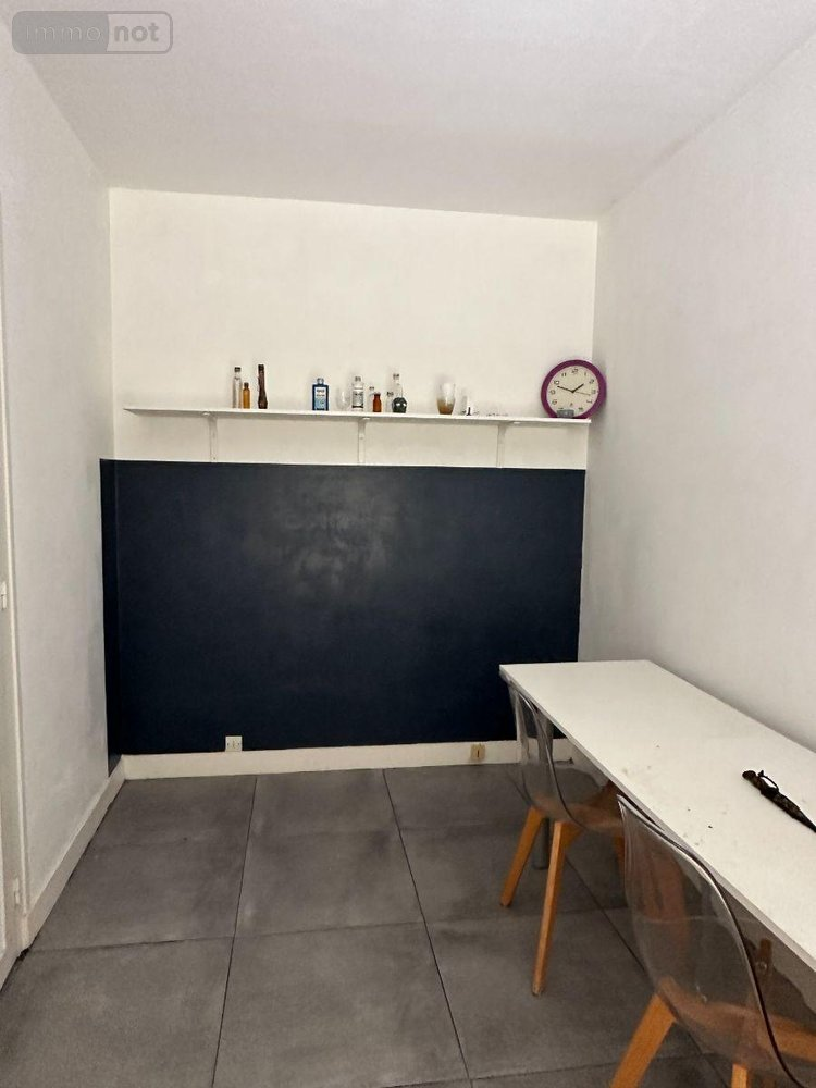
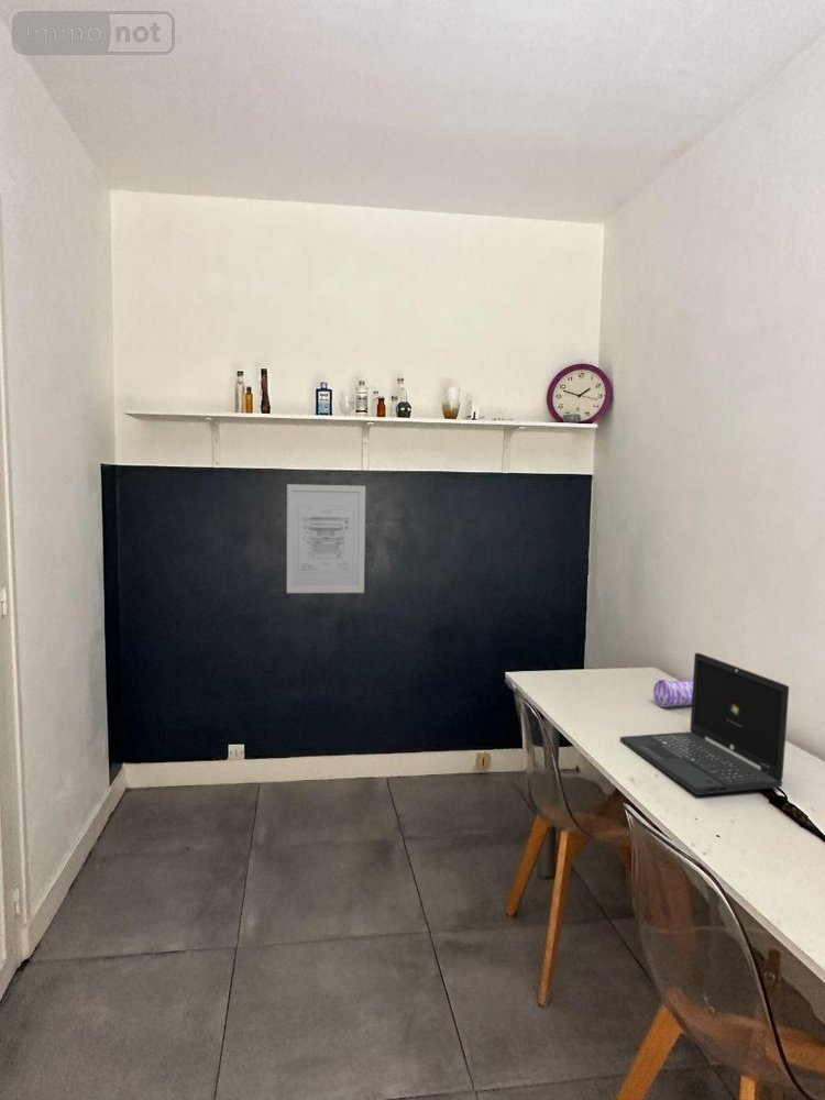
+ laptop (697, 717)
+ pencil case (685, 691)
+ wall art (326, 539)
